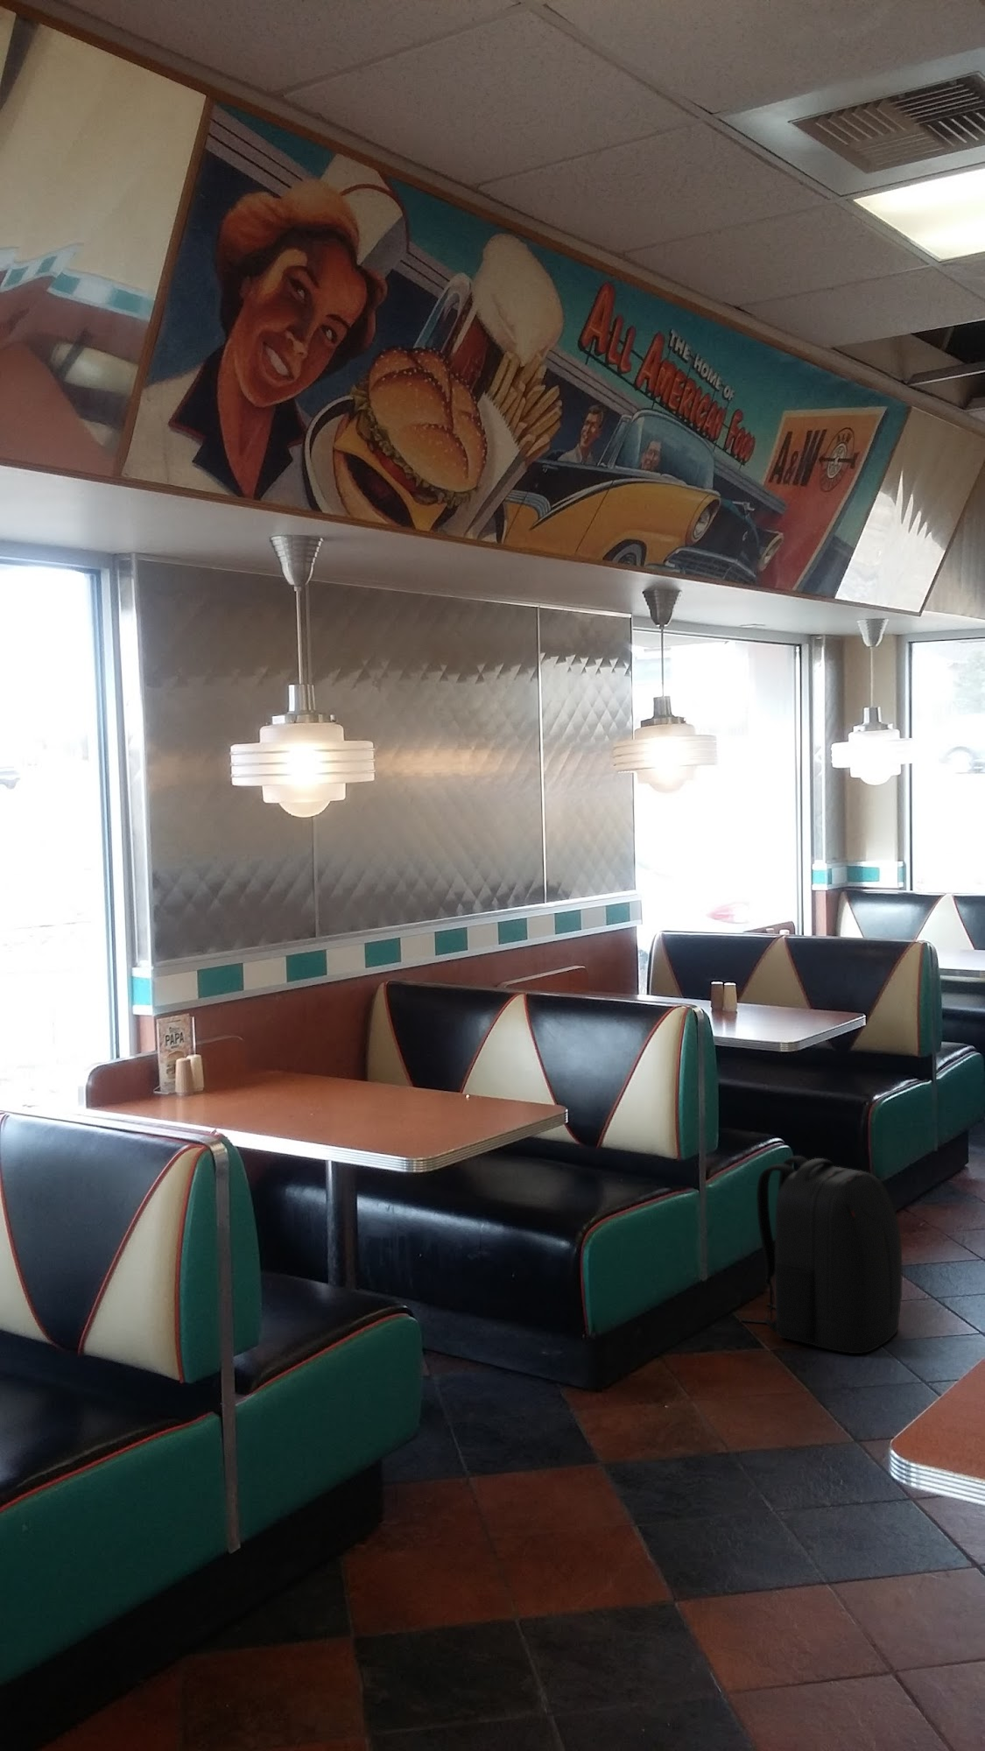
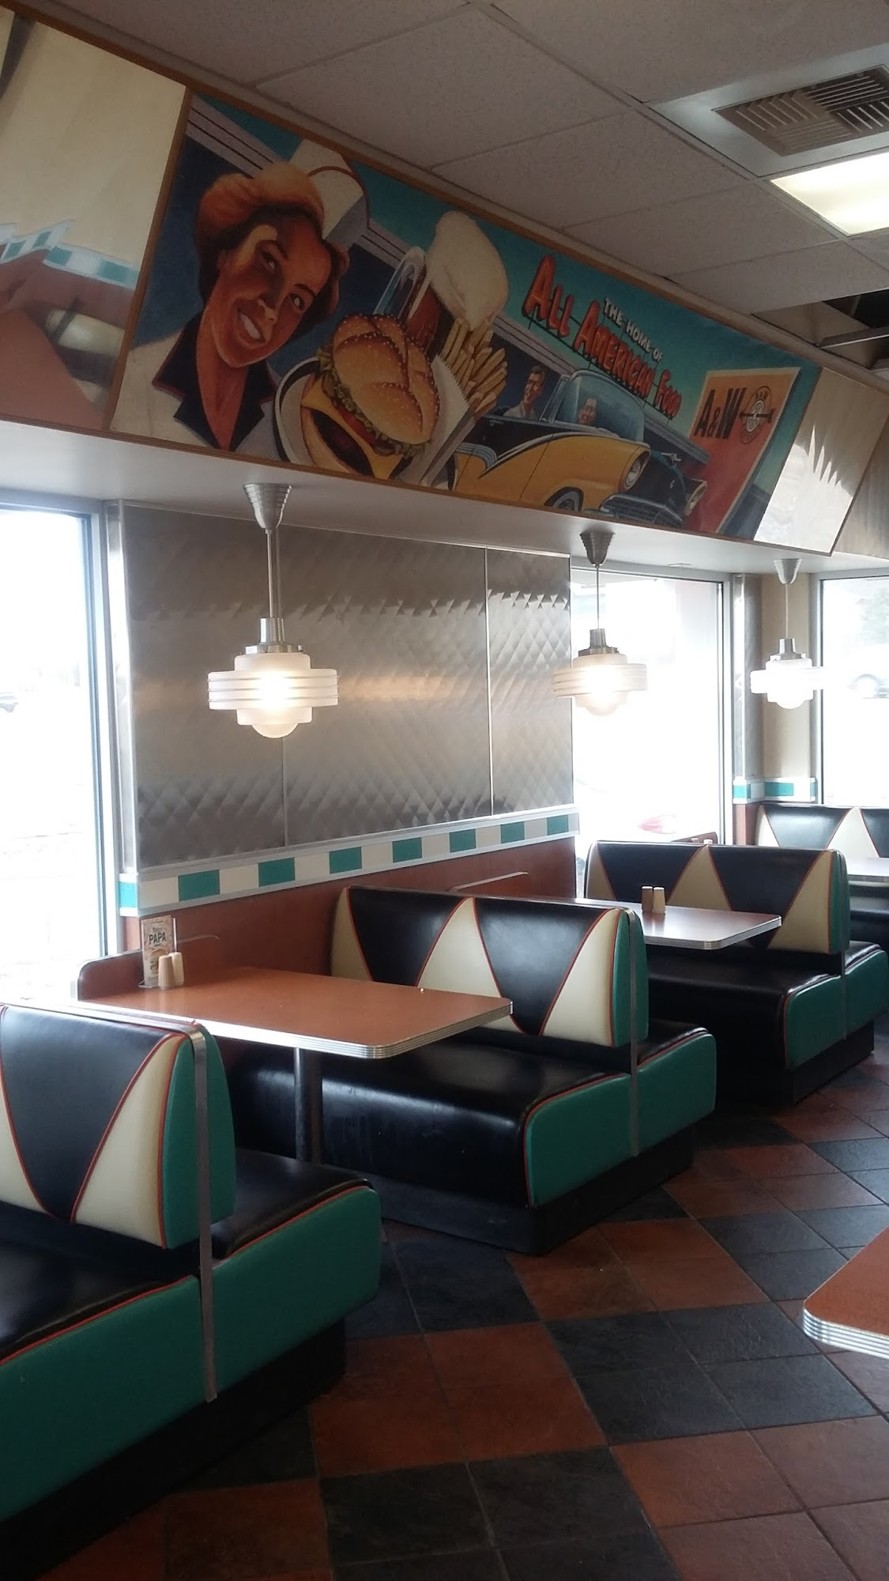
- backpack (819, 1243)
